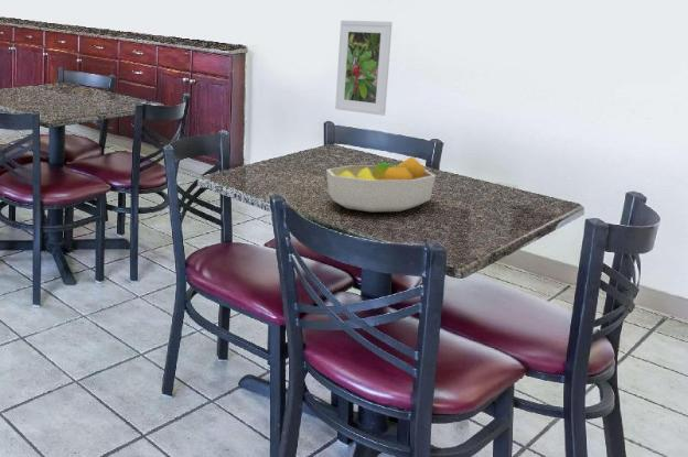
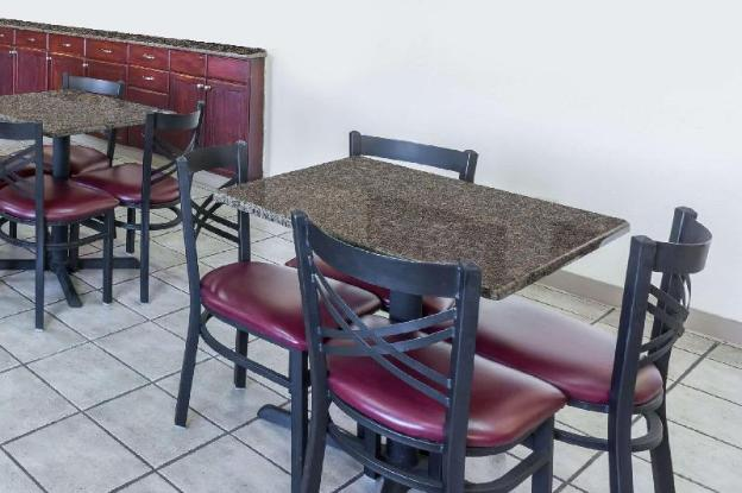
- fruit bowl (380, 181)
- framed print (362, 67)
